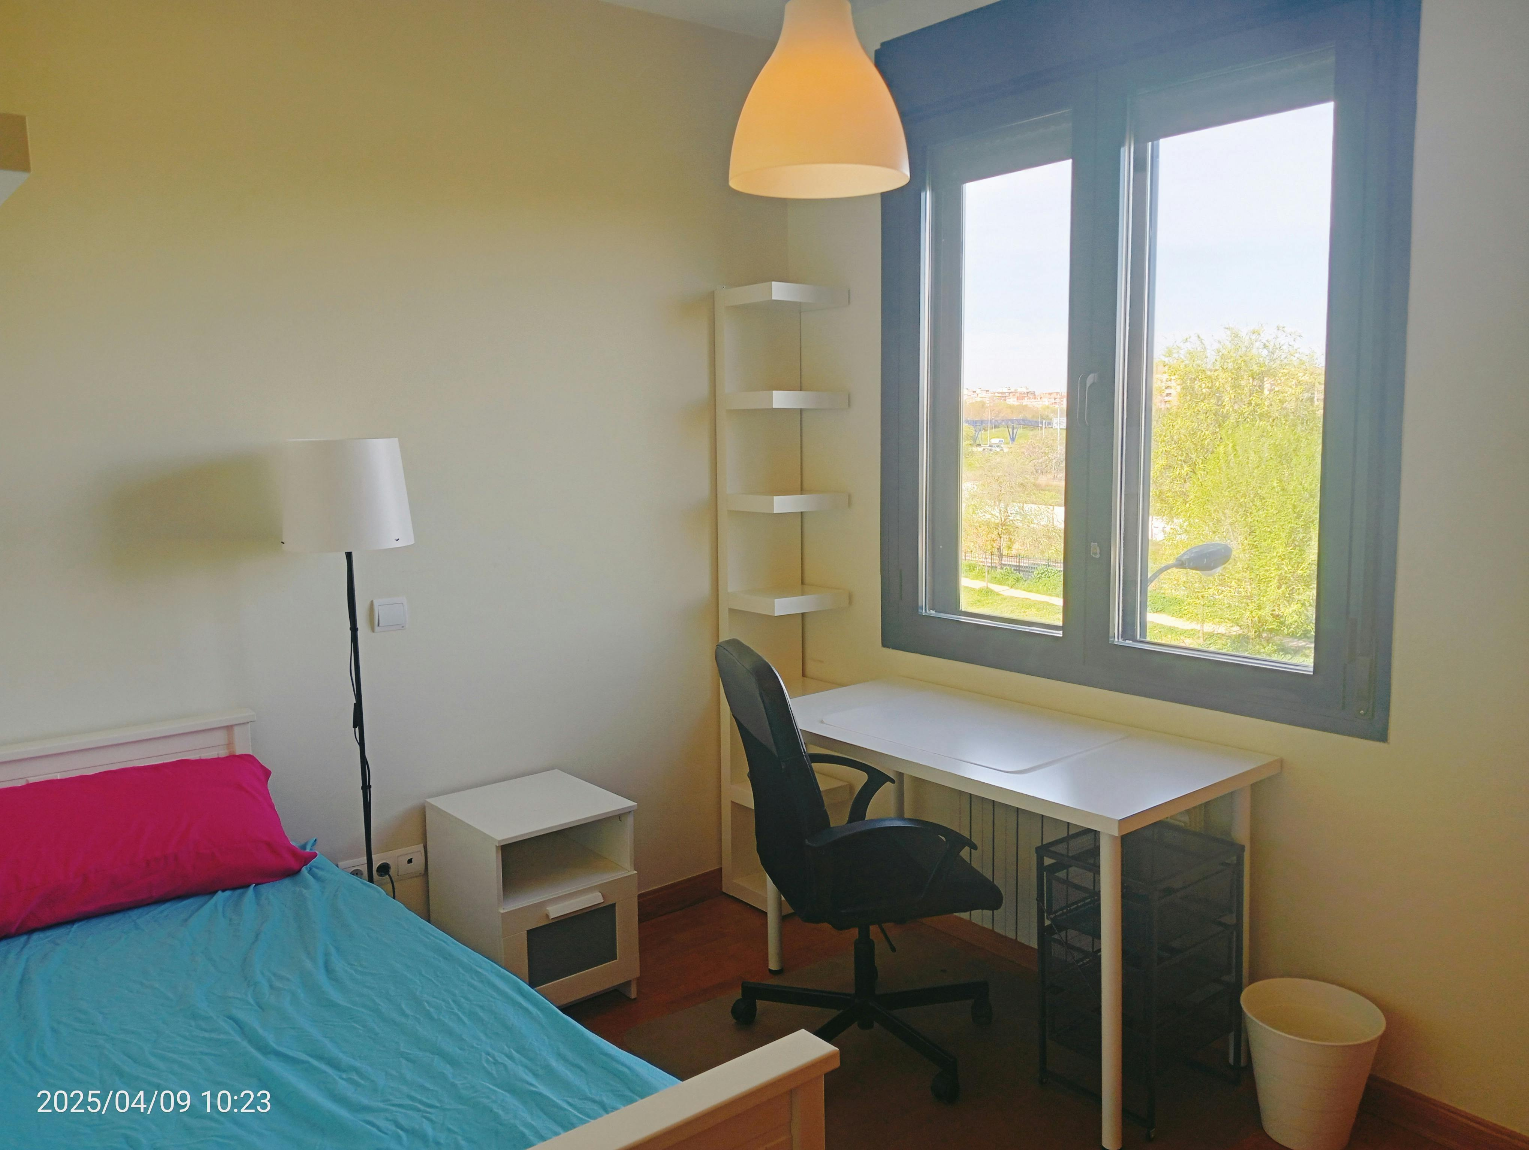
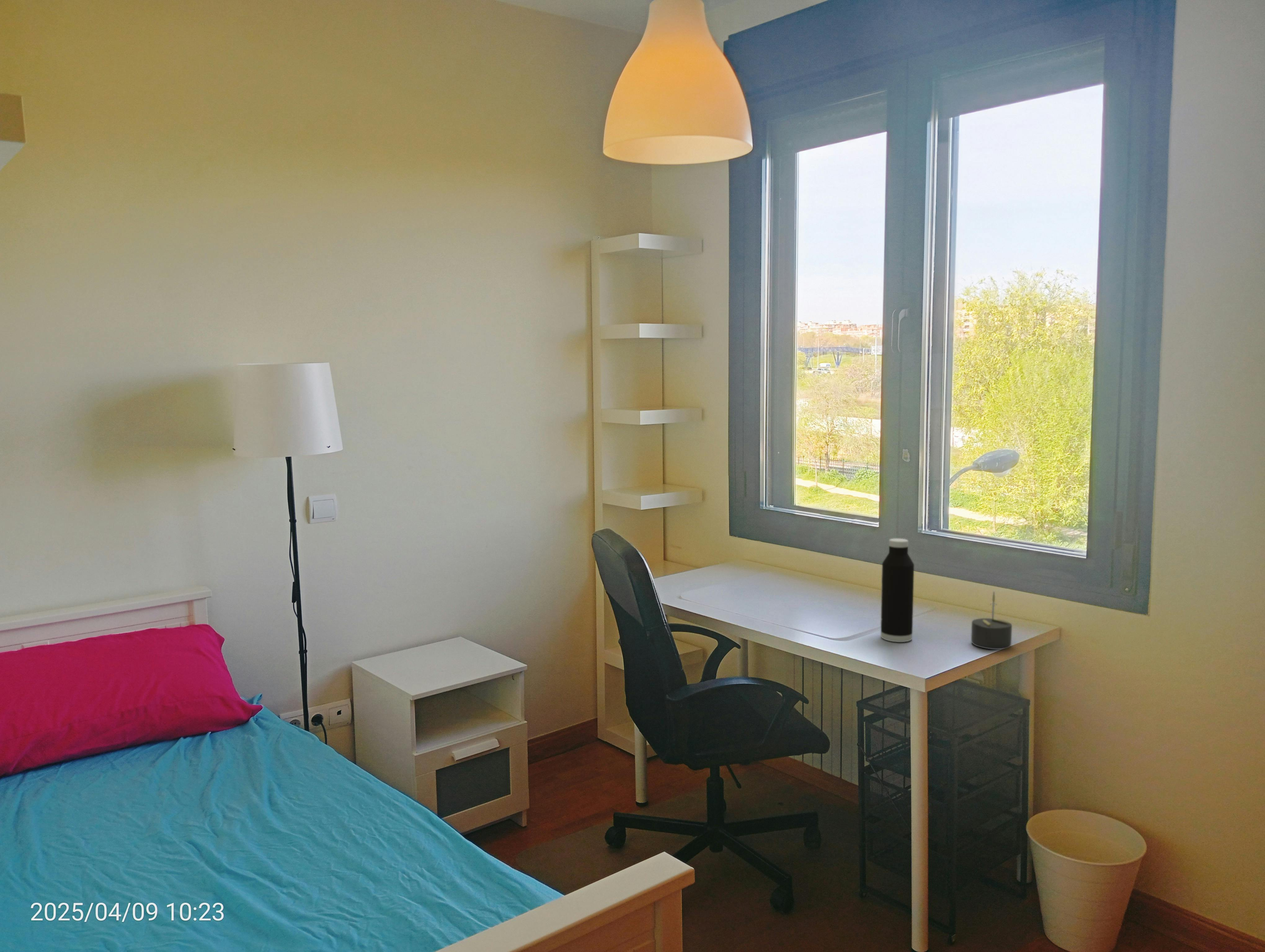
+ water bottle (897, 589)
+ candle (992, 618)
